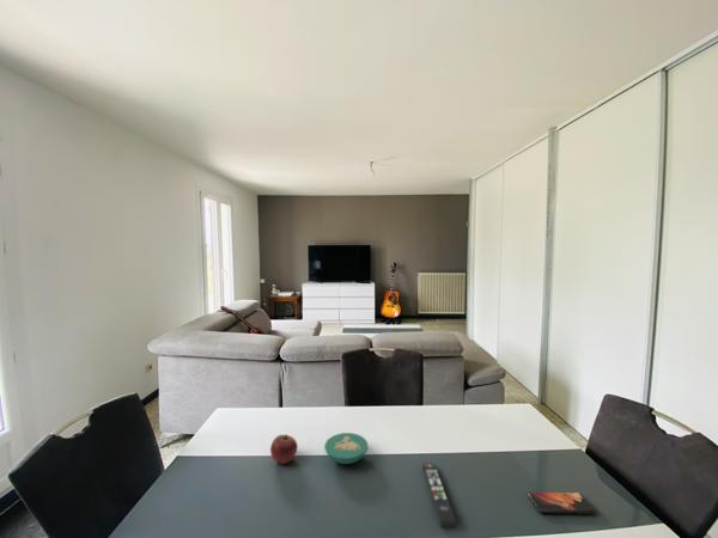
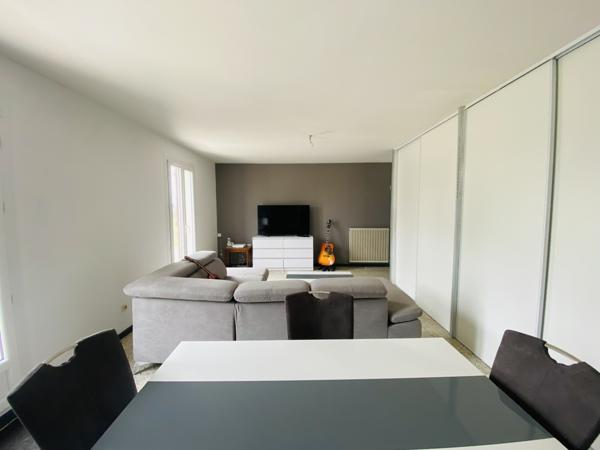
- smartphone (560, 502)
- fruit (284, 447)
- bowl (346, 450)
- remote control (437, 491)
